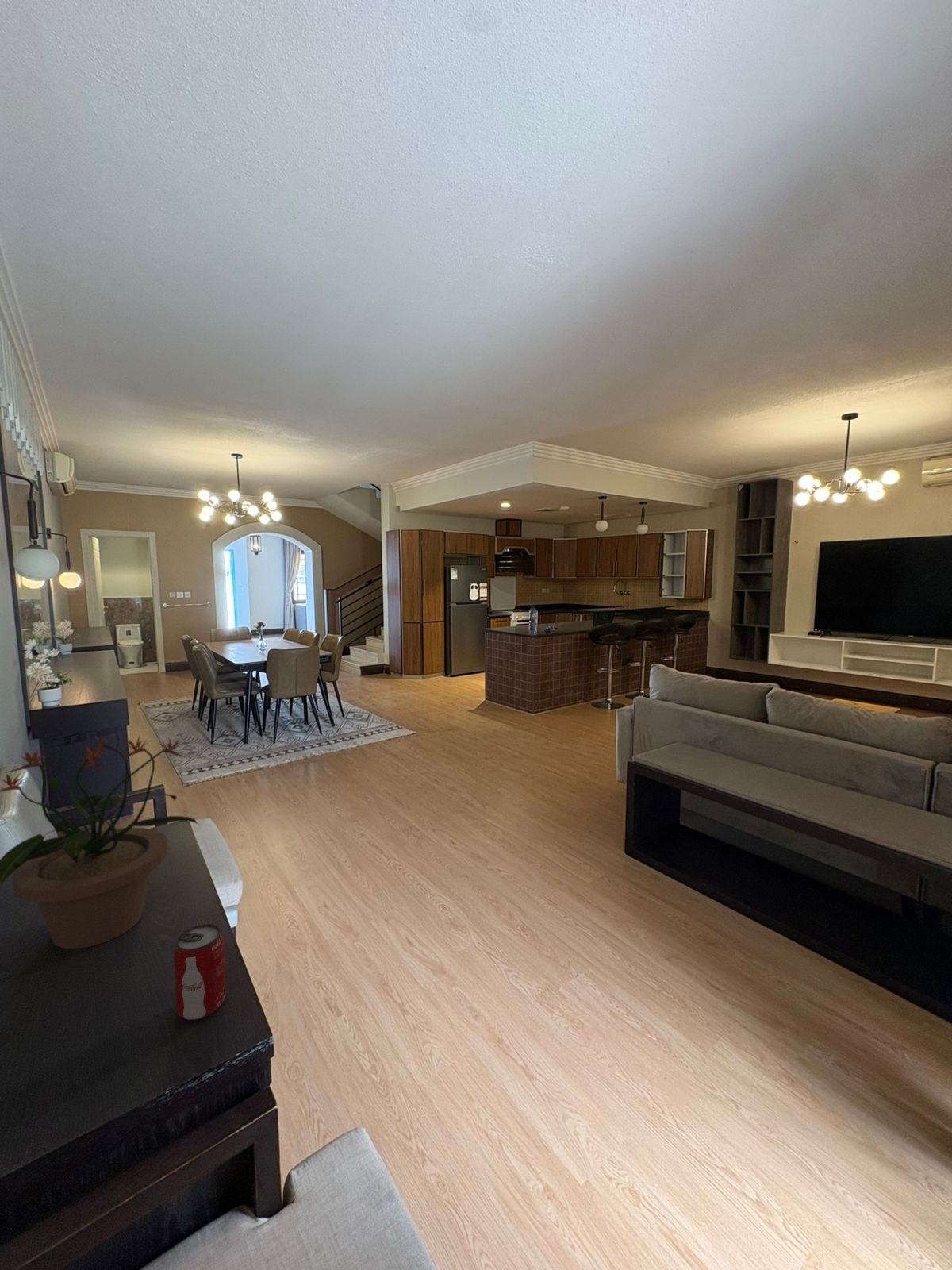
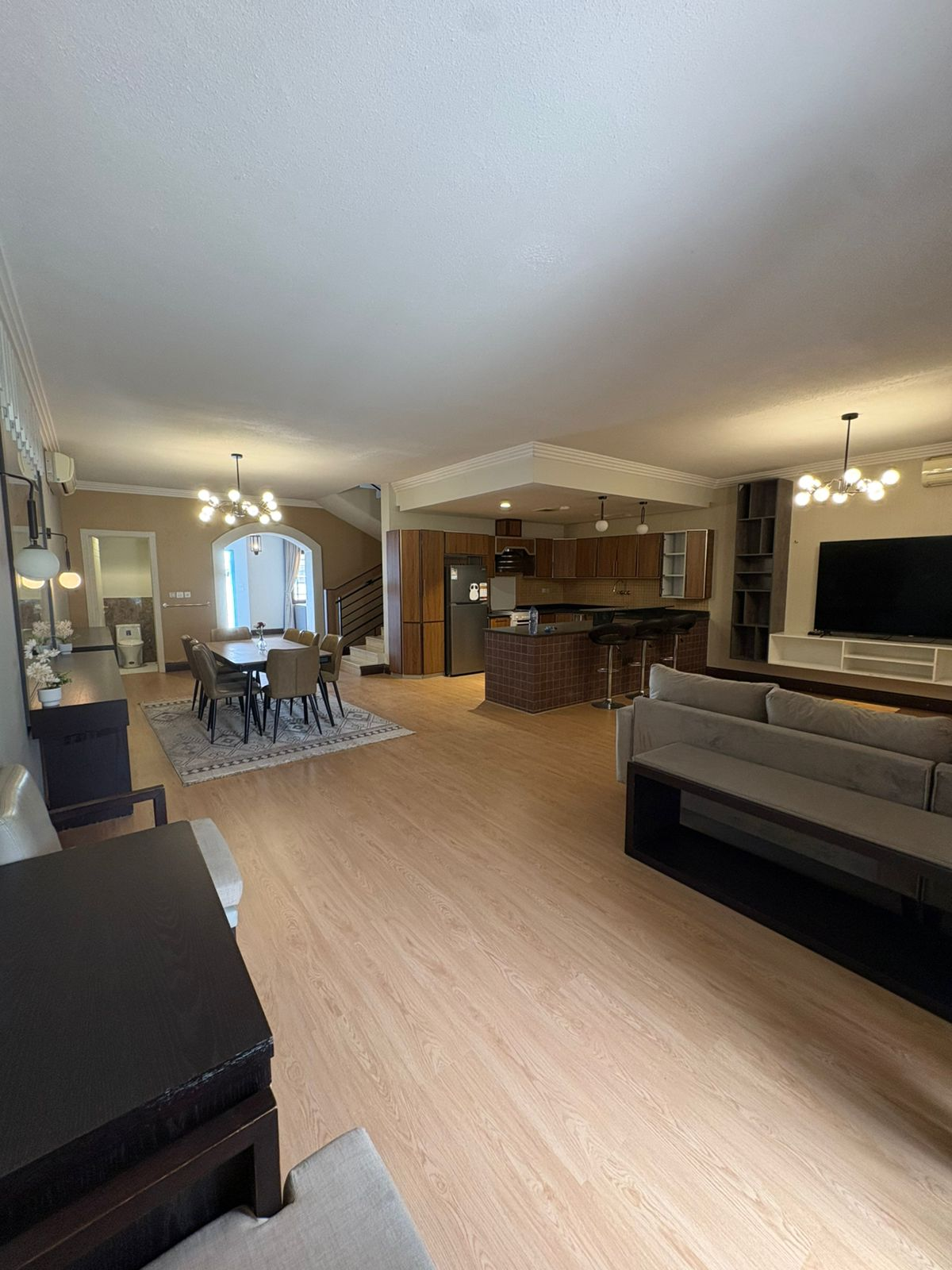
- potted plant (98, 831)
- beverage can (200, 970)
